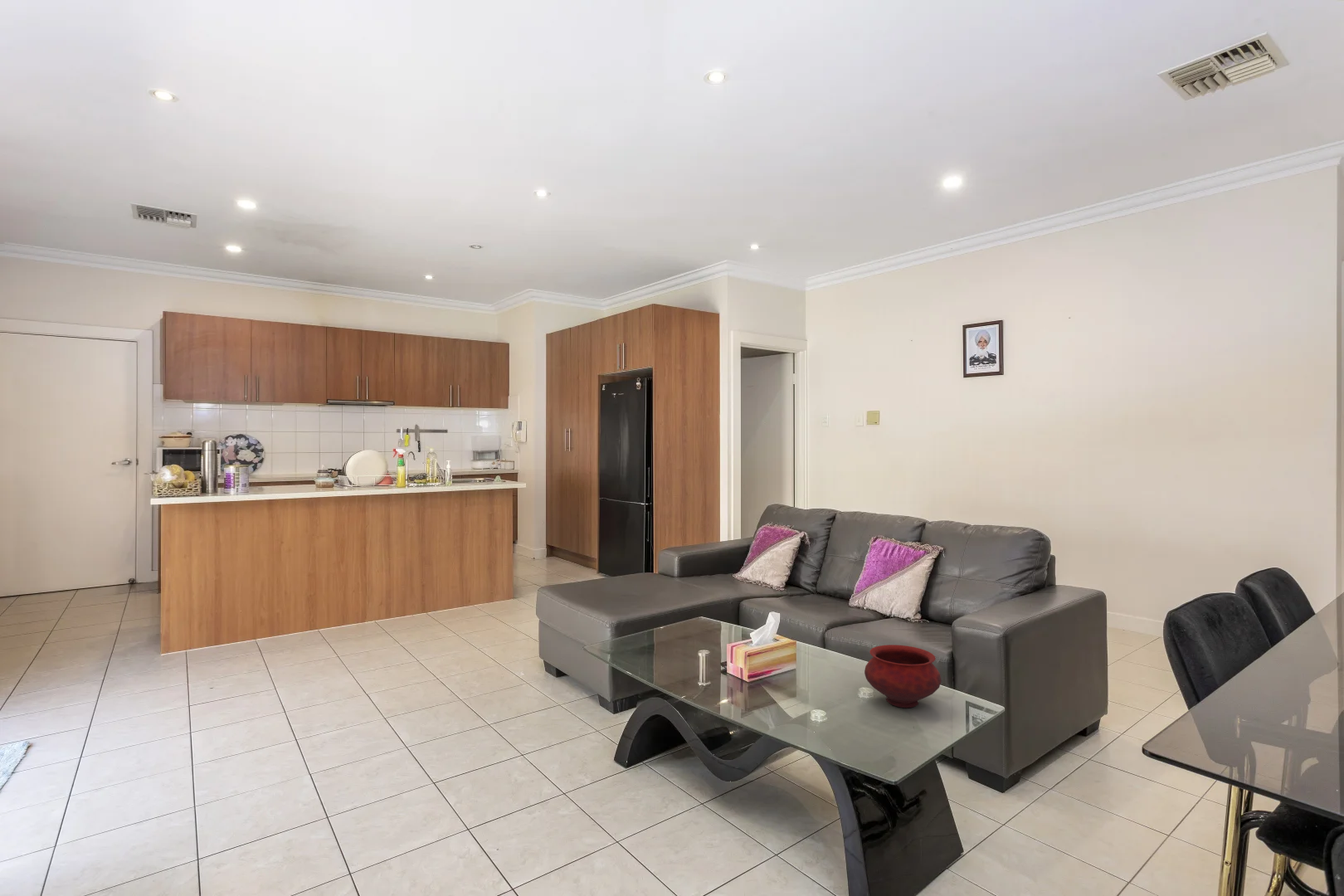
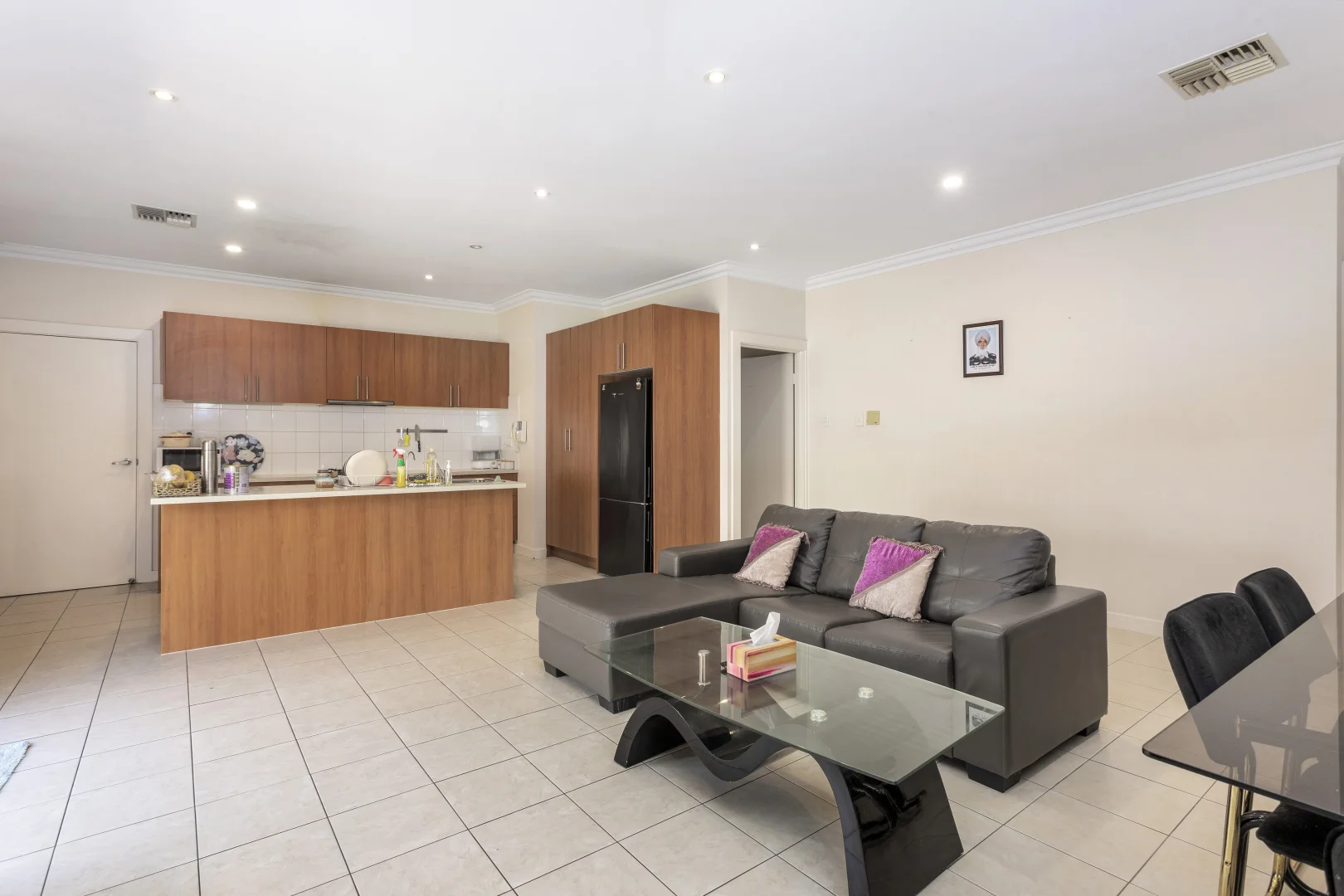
- bowl (902, 679)
